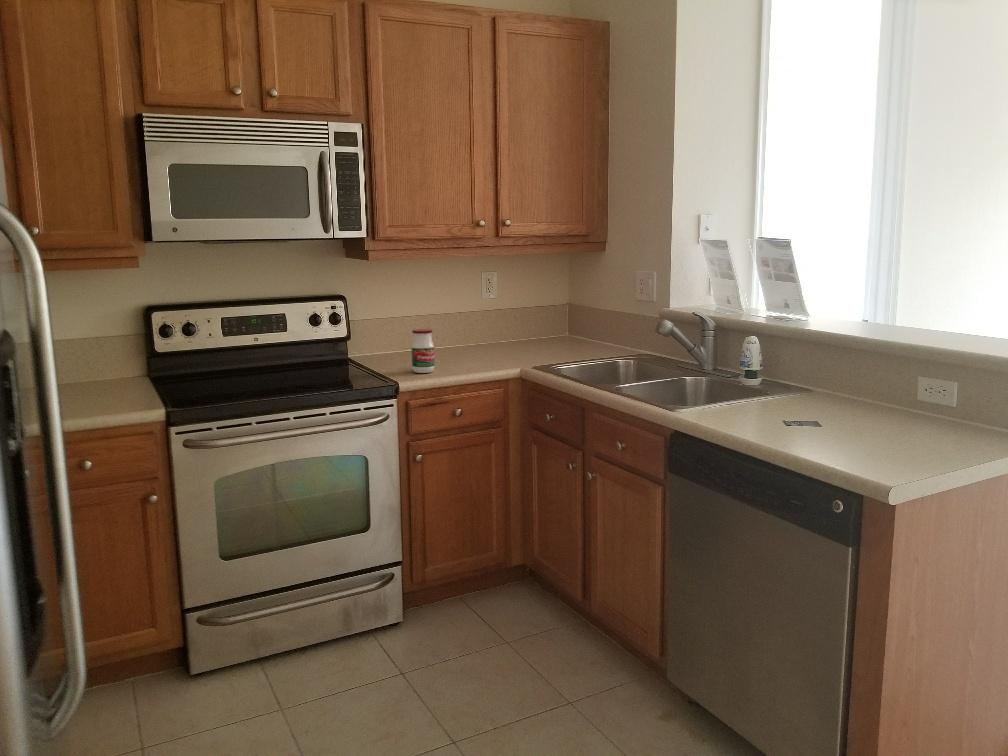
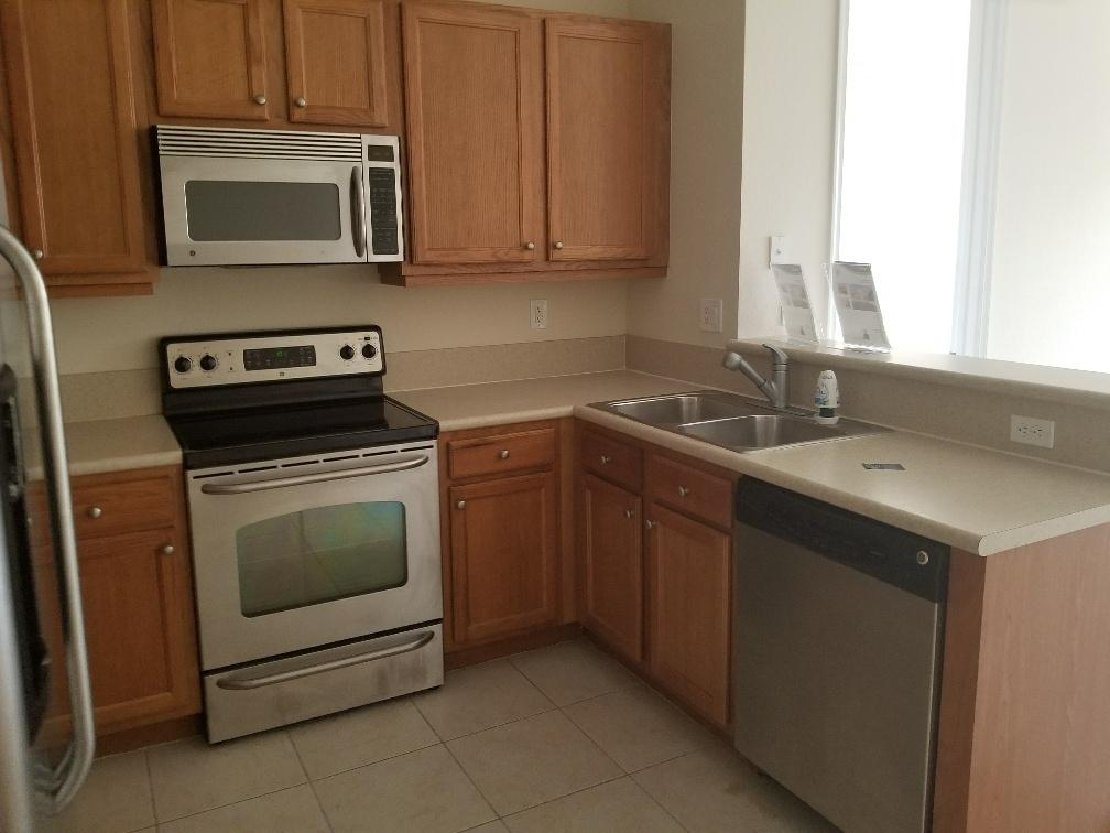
- jar (422, 350)
